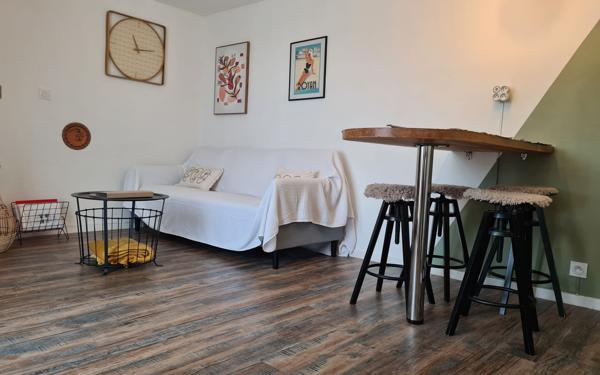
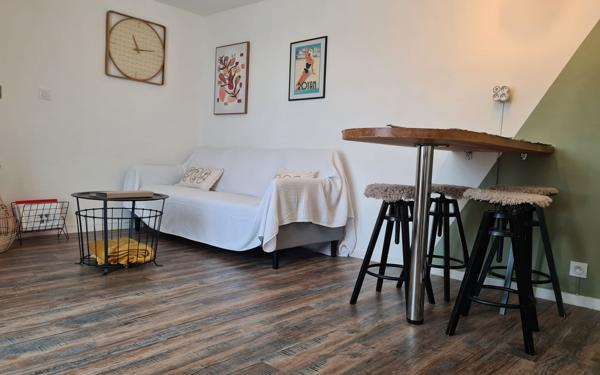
- decorative plate (76, 136)
